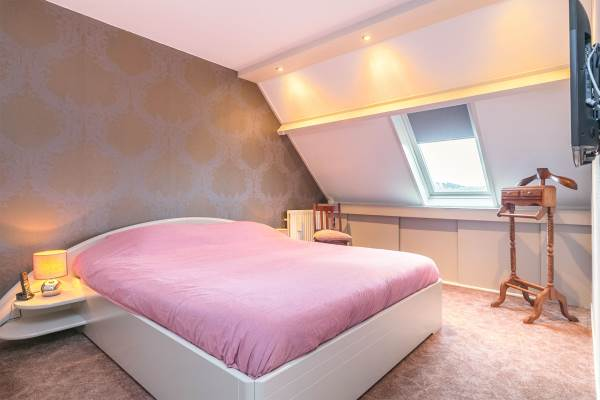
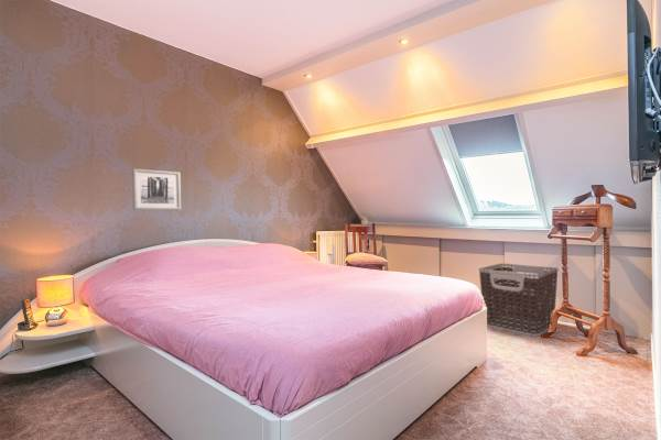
+ wall art (158, 190)
+ clothes hamper (518, 296)
